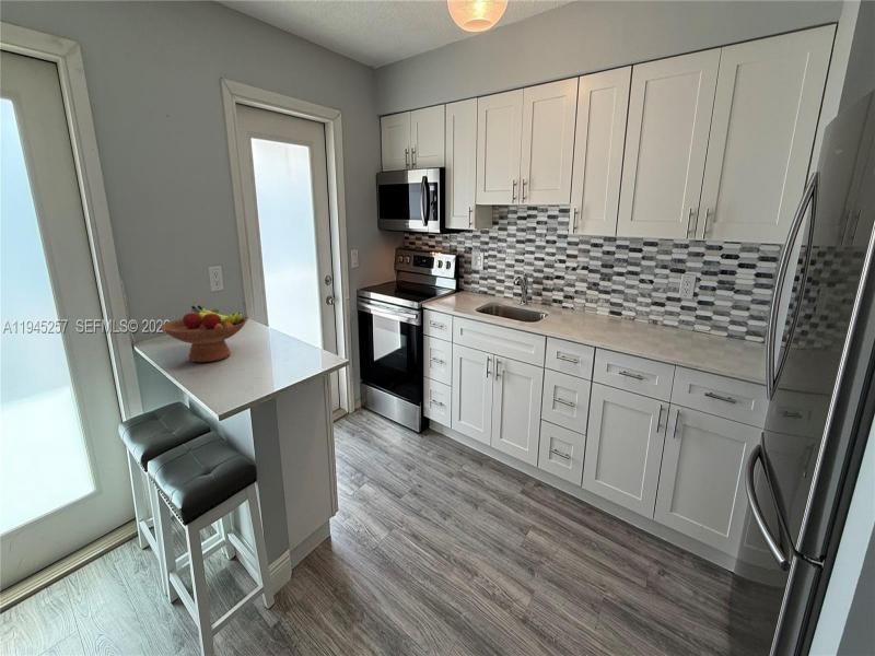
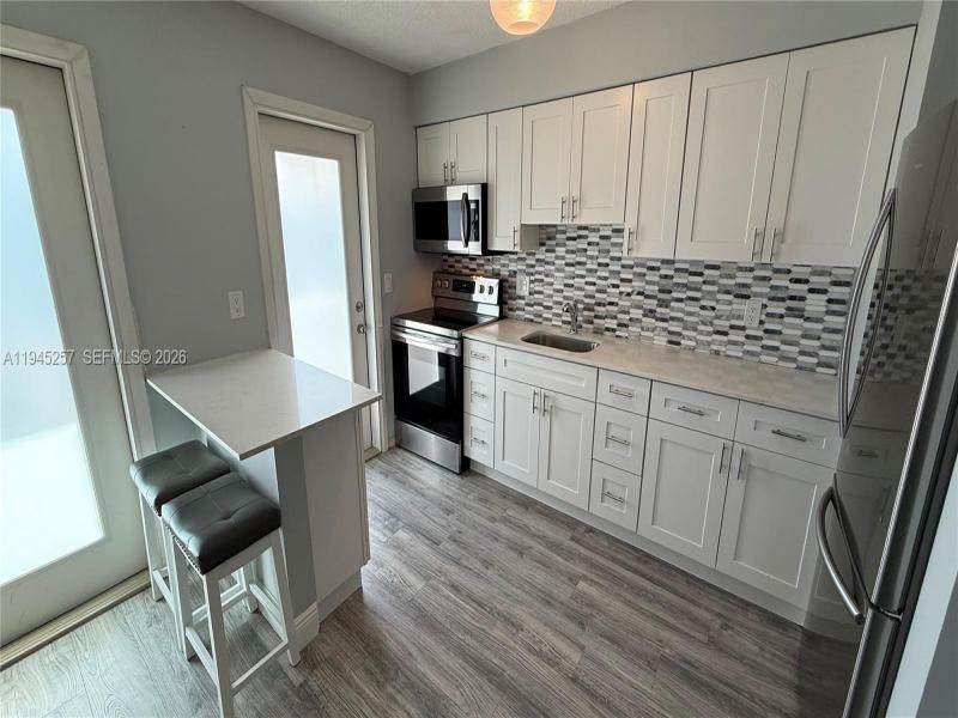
- fruit bowl (207, 332)
